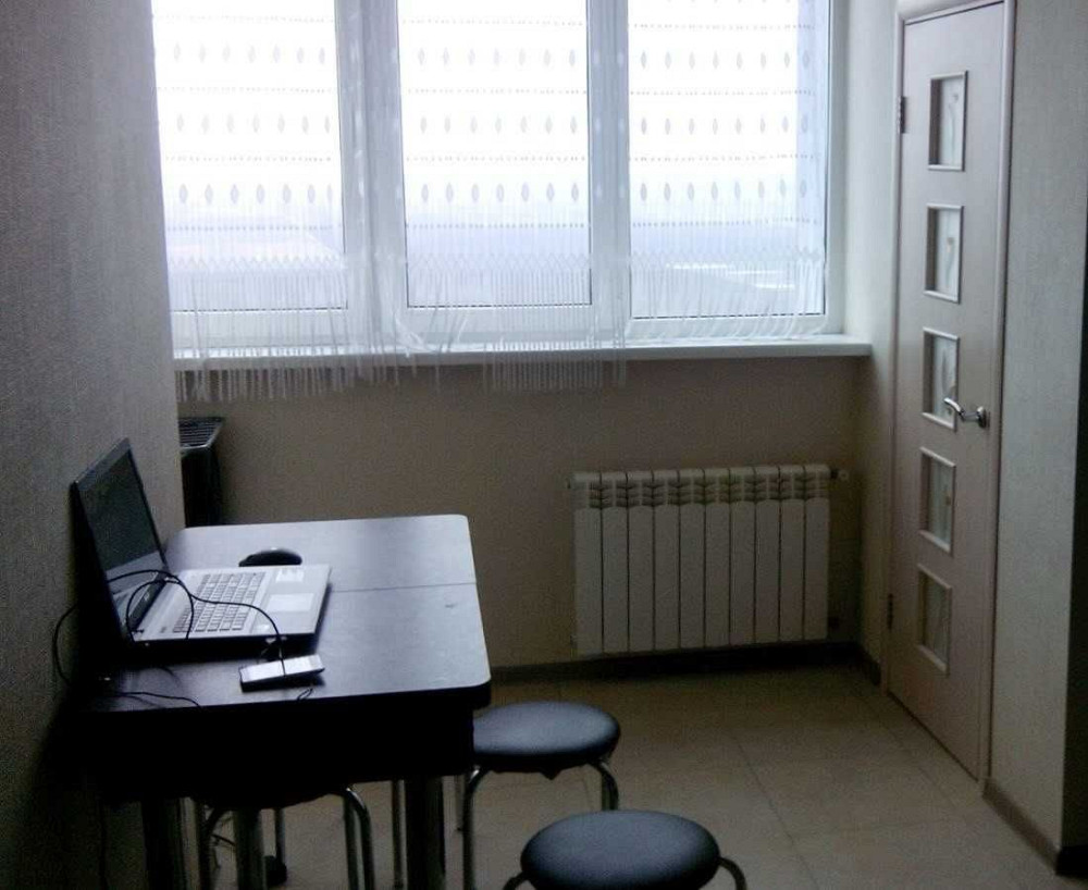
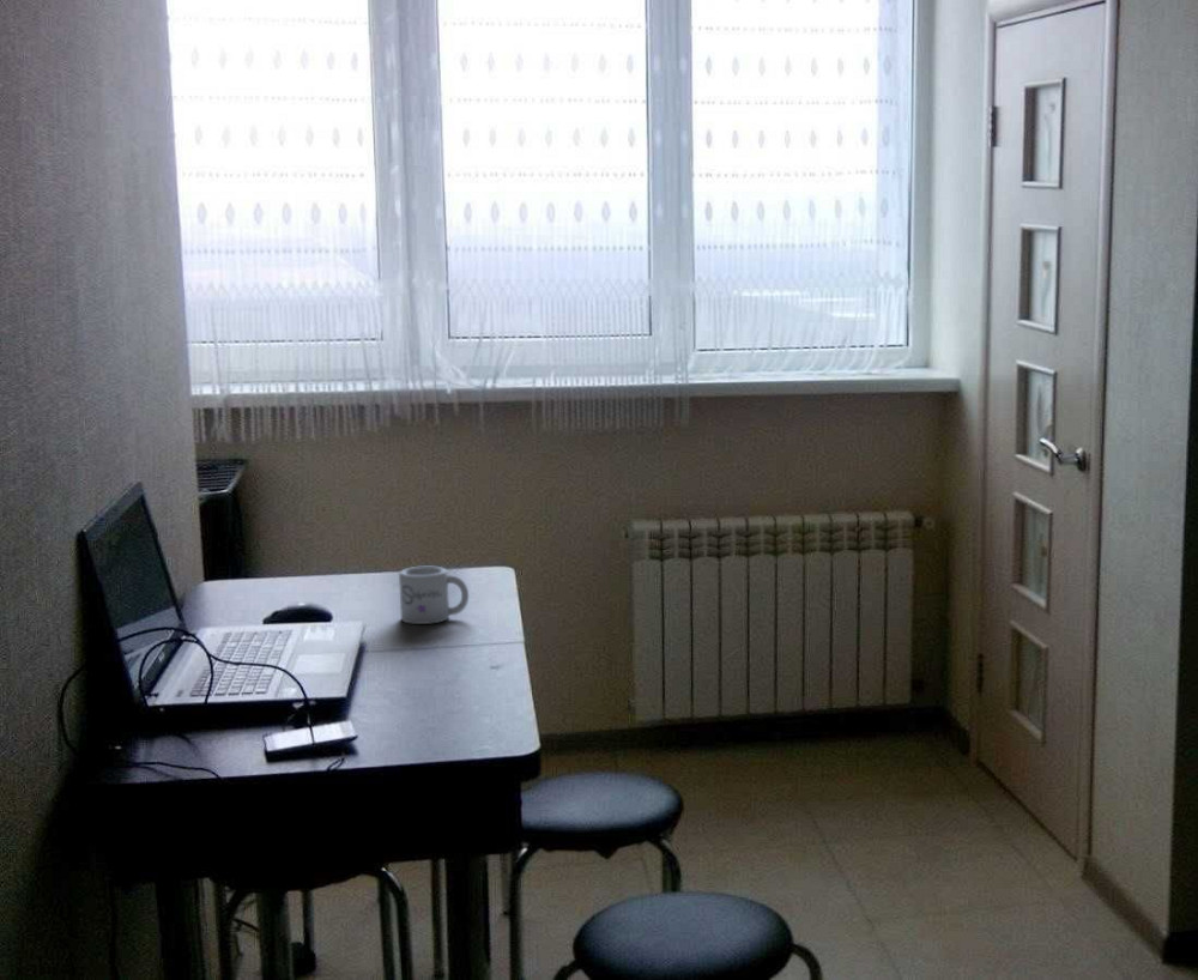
+ mug (434, 593)
